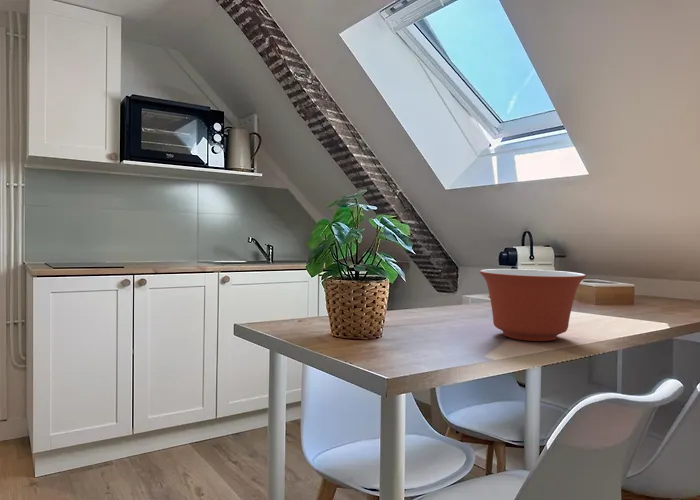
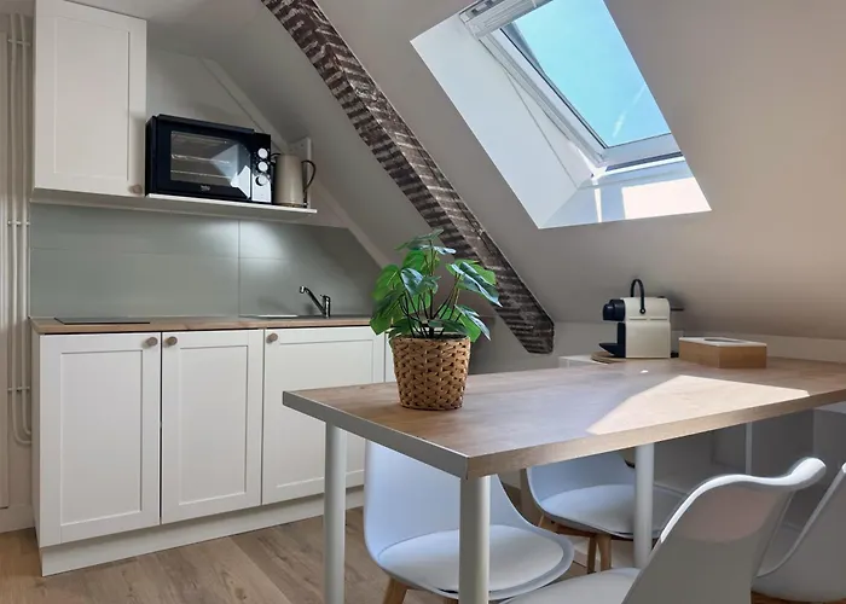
- mixing bowl (530, 304)
